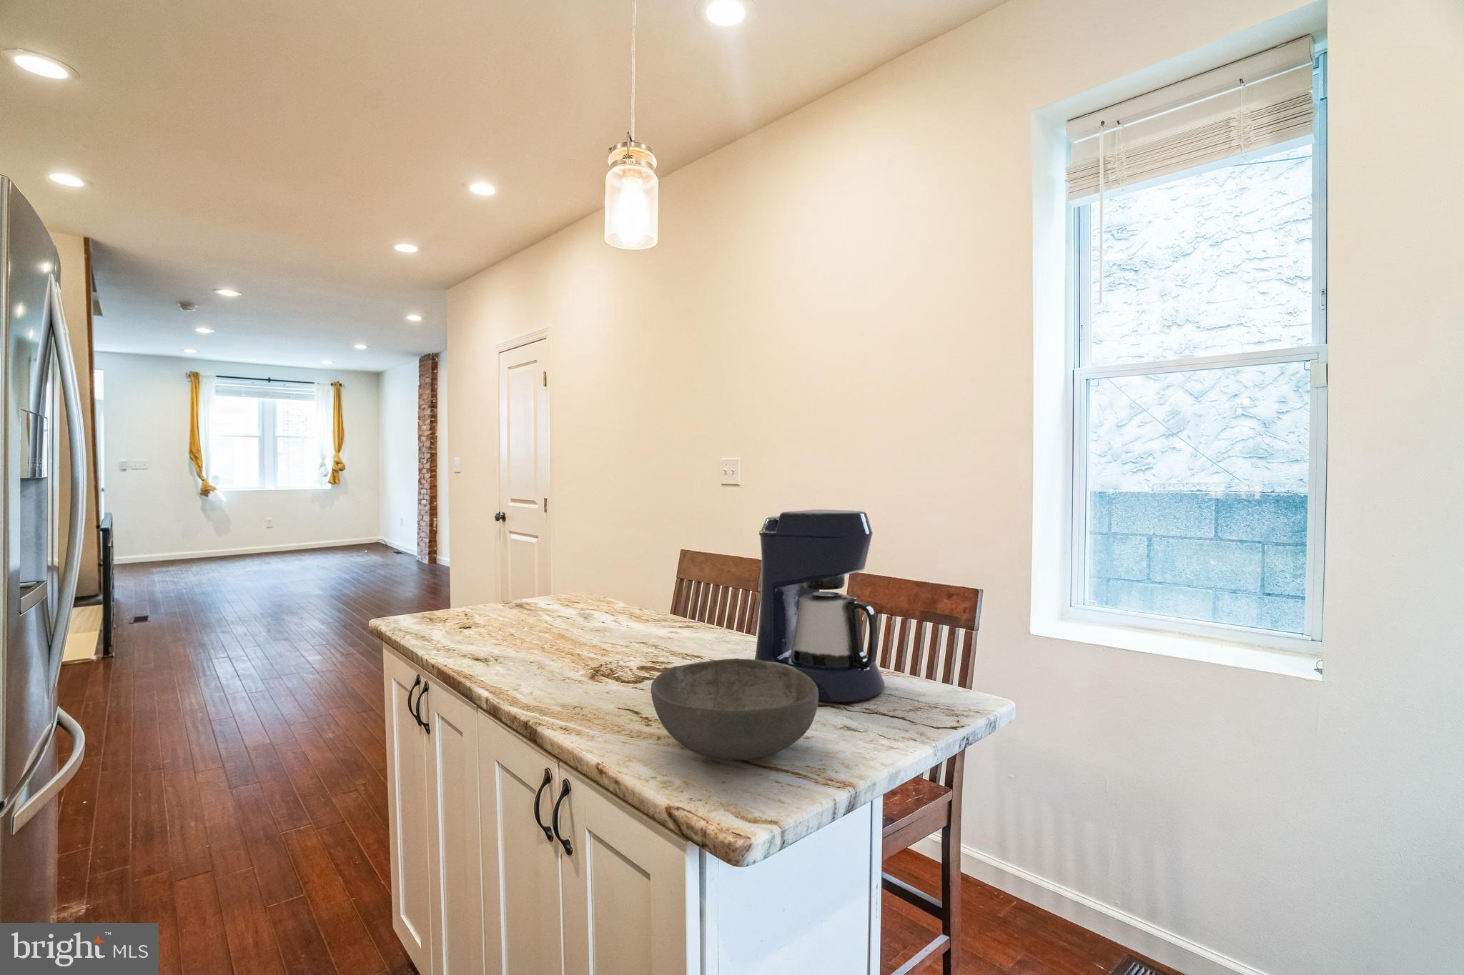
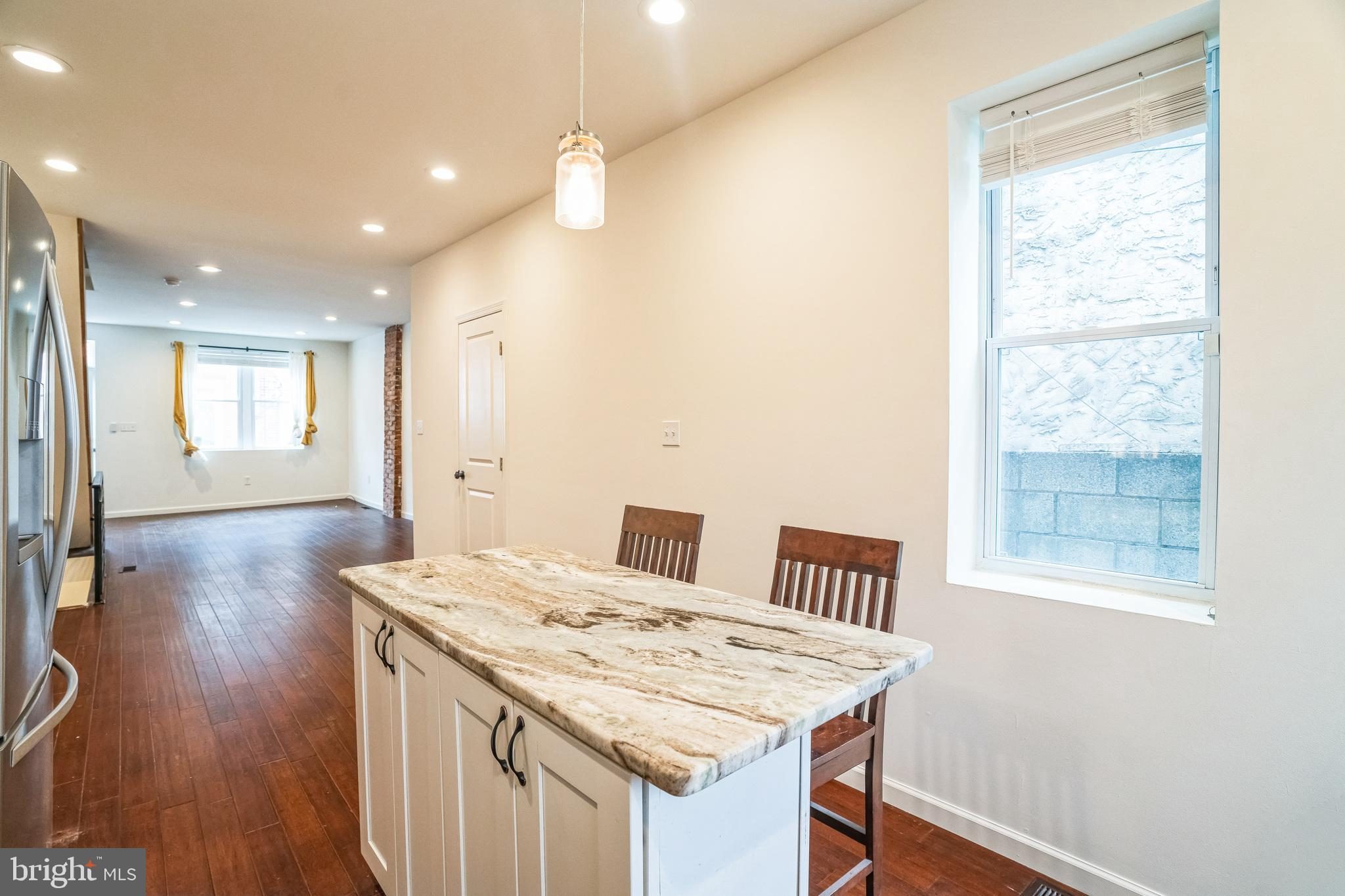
- coffee maker (817, 595)
- bowl (734, 714)
